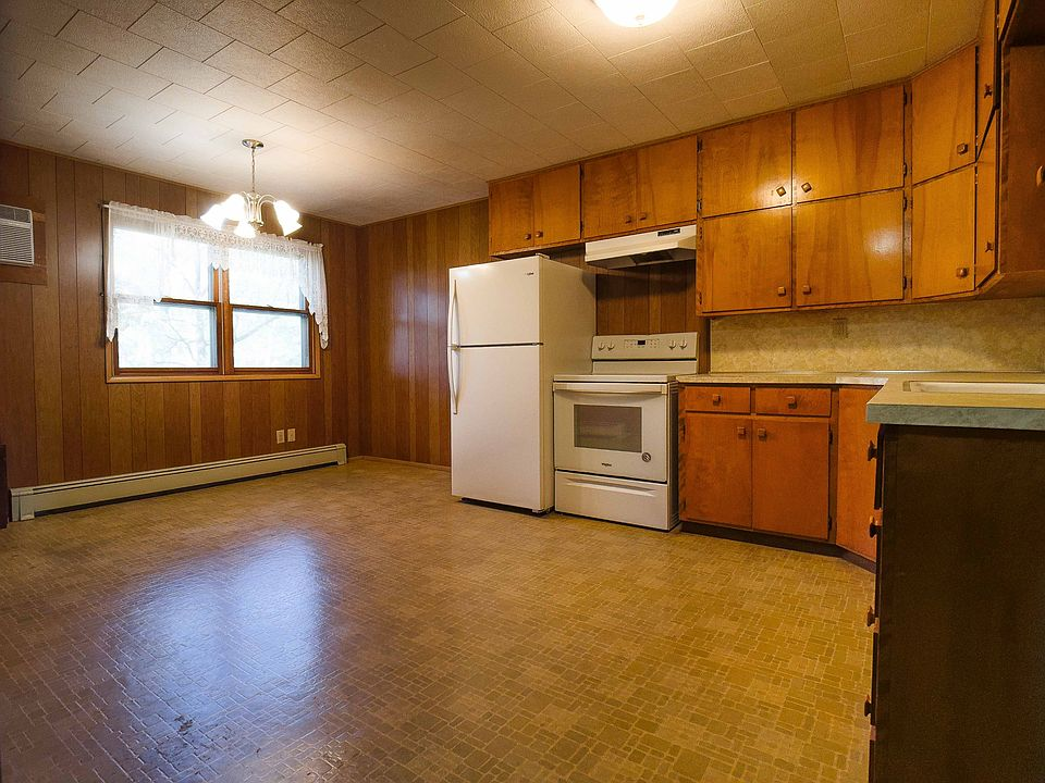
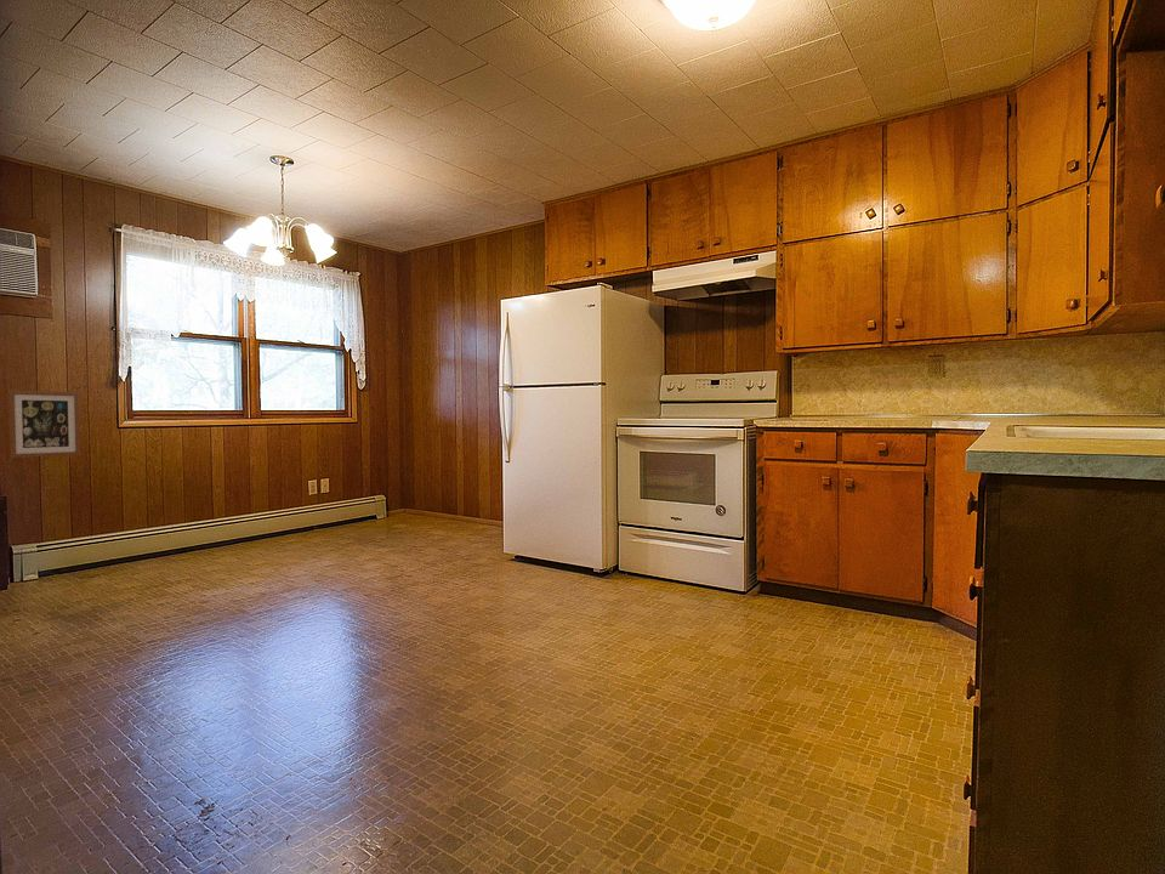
+ wall art (45, 424)
